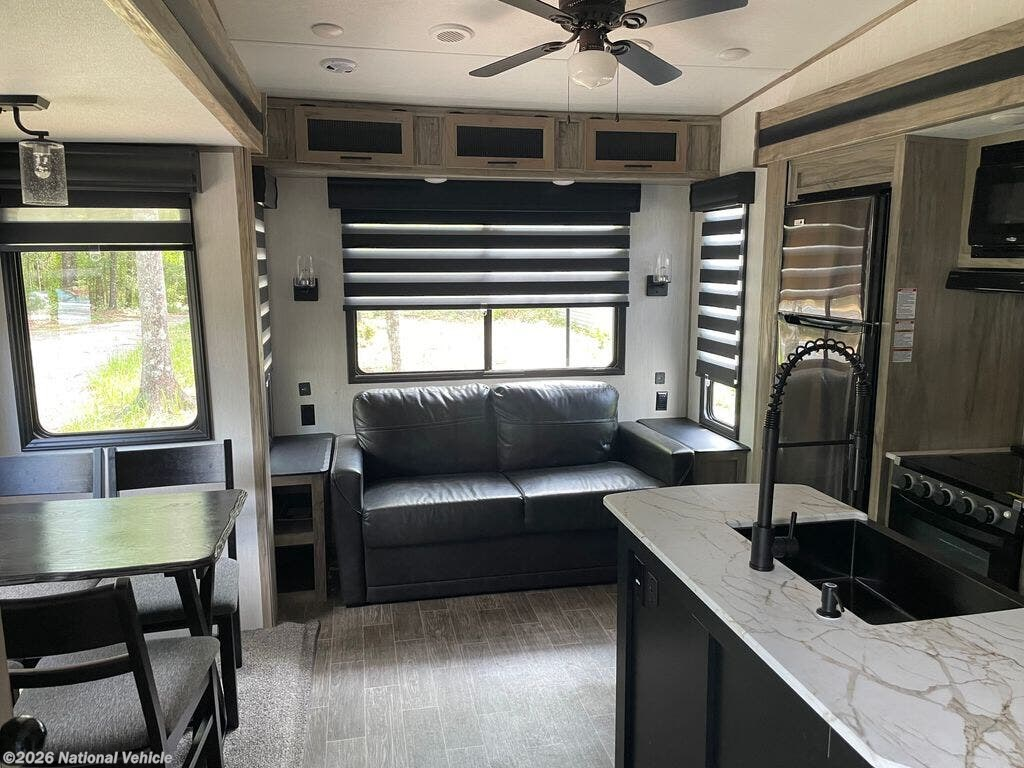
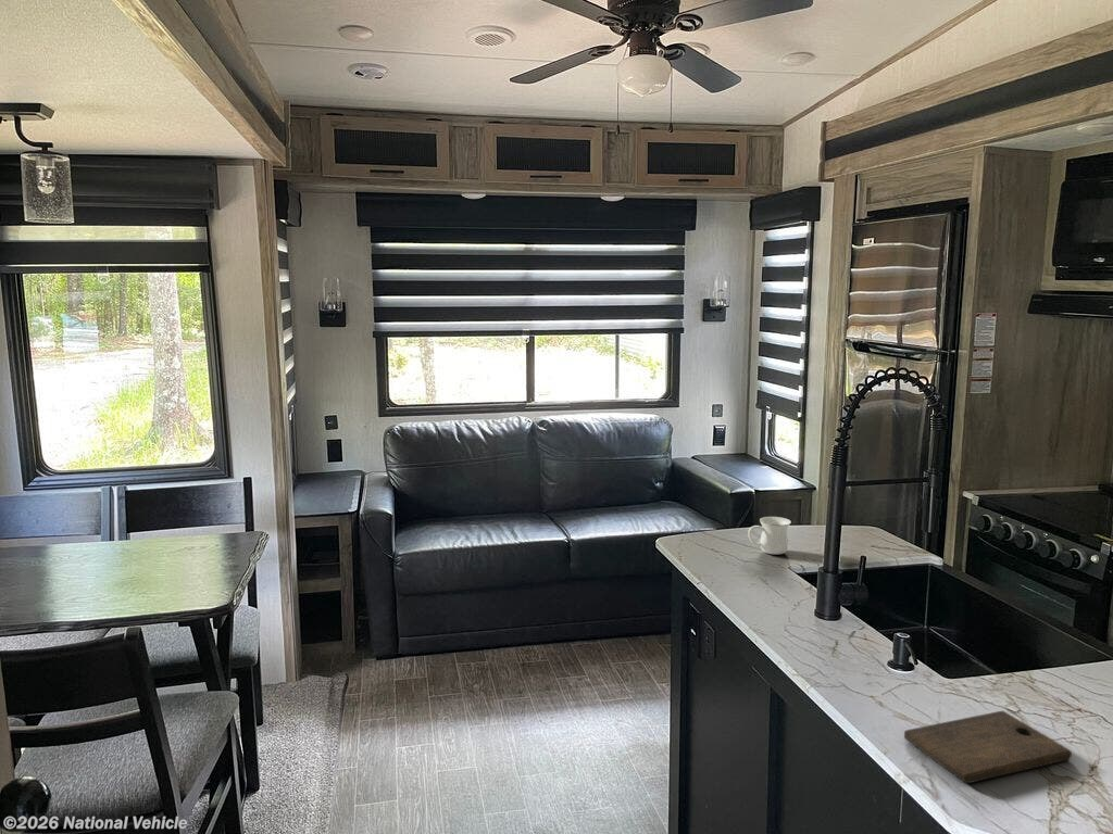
+ mug (768, 536)
+ cutting board (985, 744)
